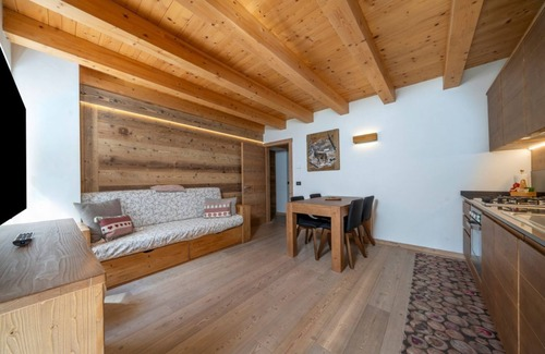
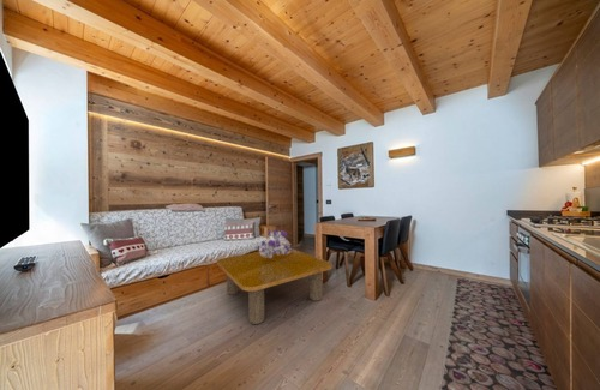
+ bouquet (275, 244)
+ coffee table (272, 277)
